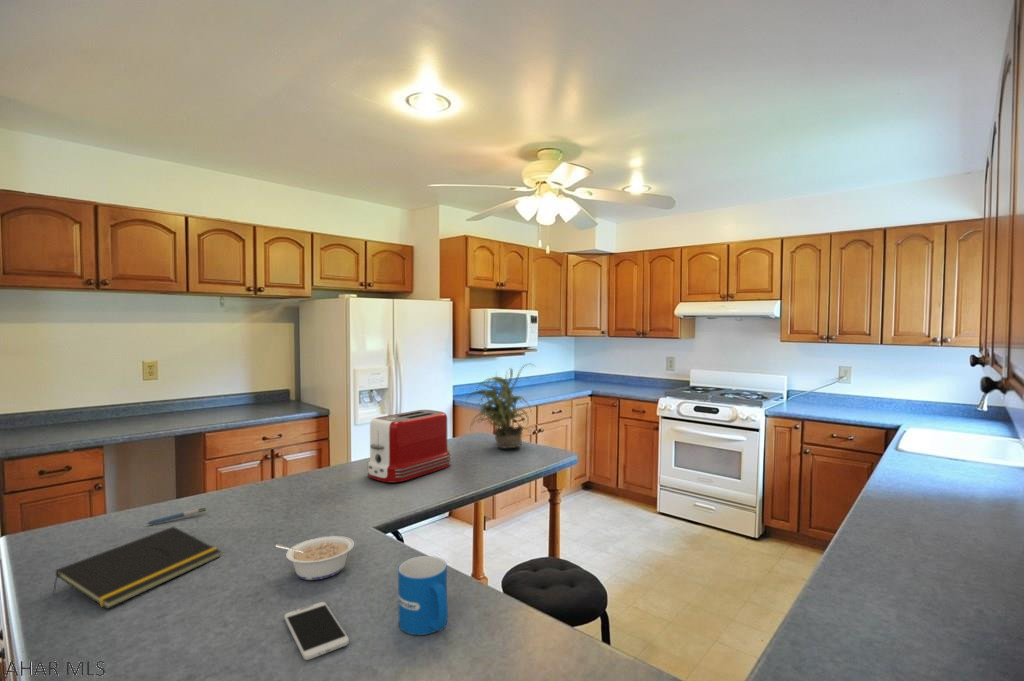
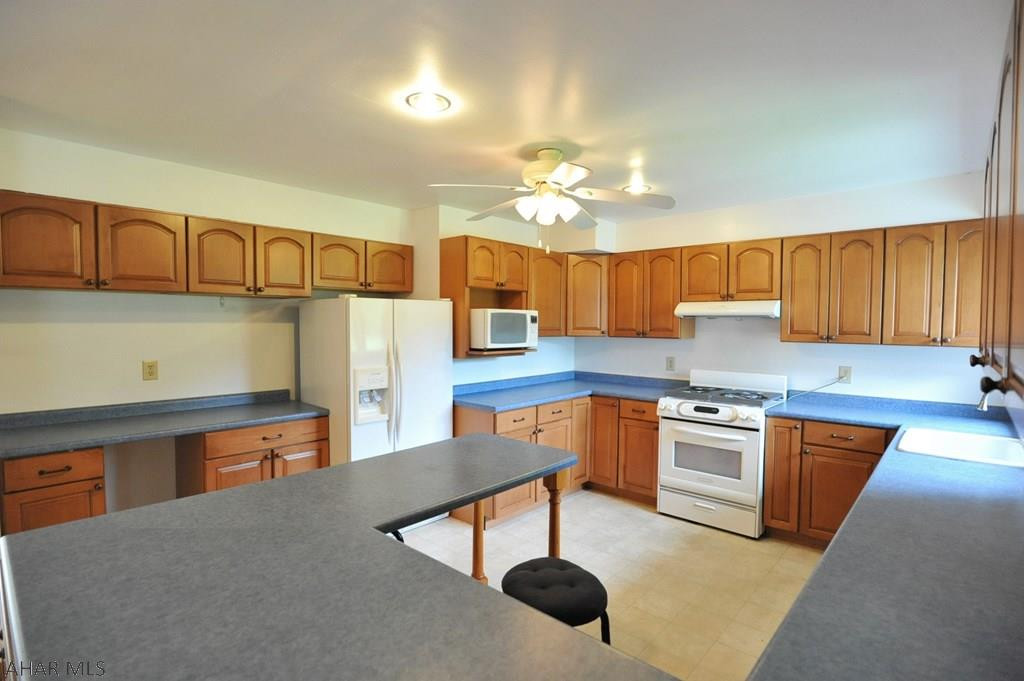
- legume (318, 557)
- toaster (410, 442)
- pen (178, 515)
- mug (427, 597)
- smartphone (315, 628)
- potted plant (503, 406)
- notepad (144, 562)
